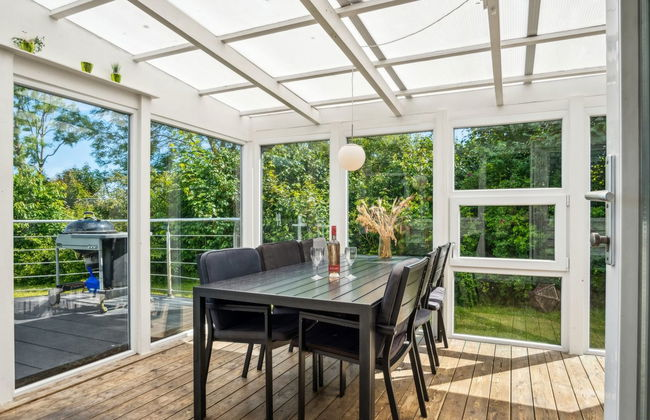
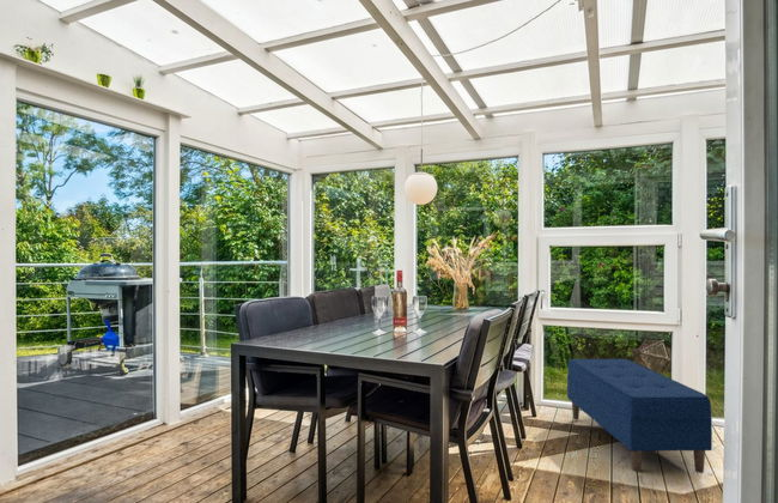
+ bench (628, 408)
